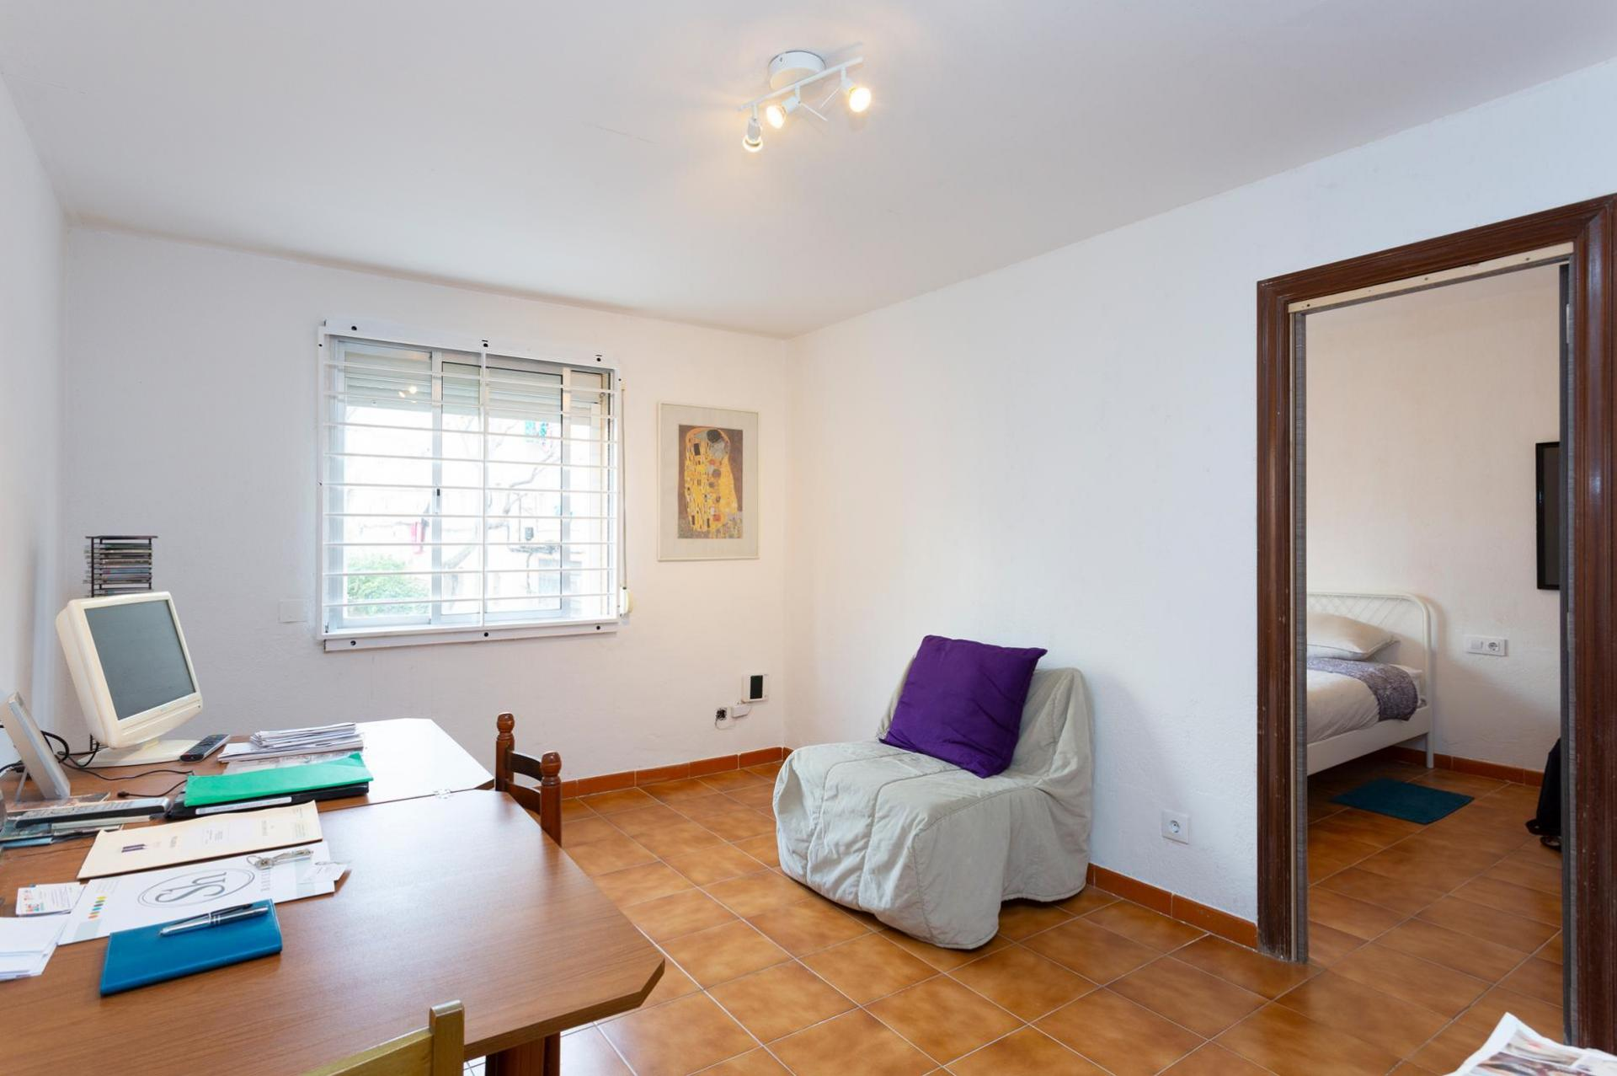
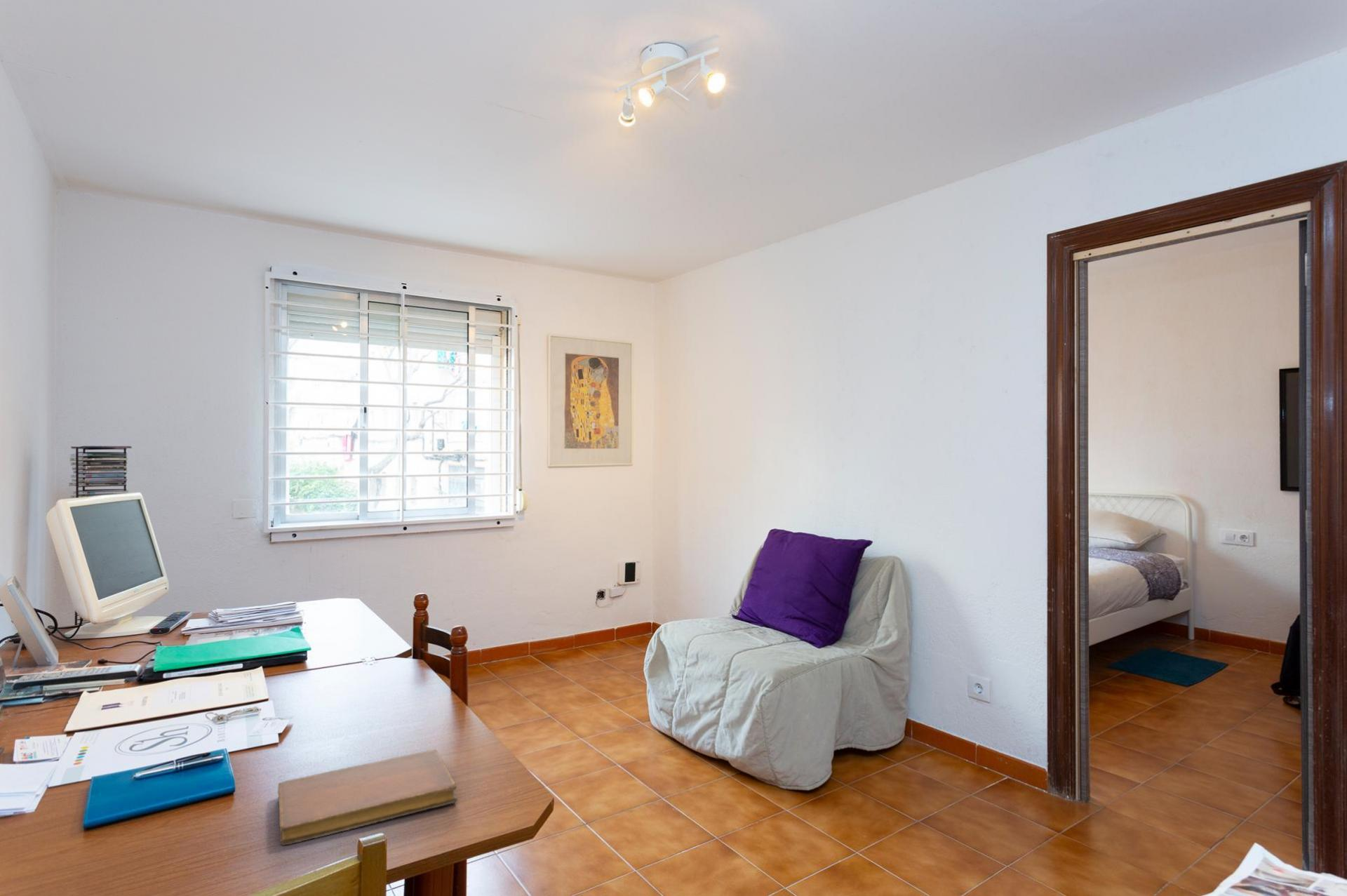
+ notebook (367, 791)
